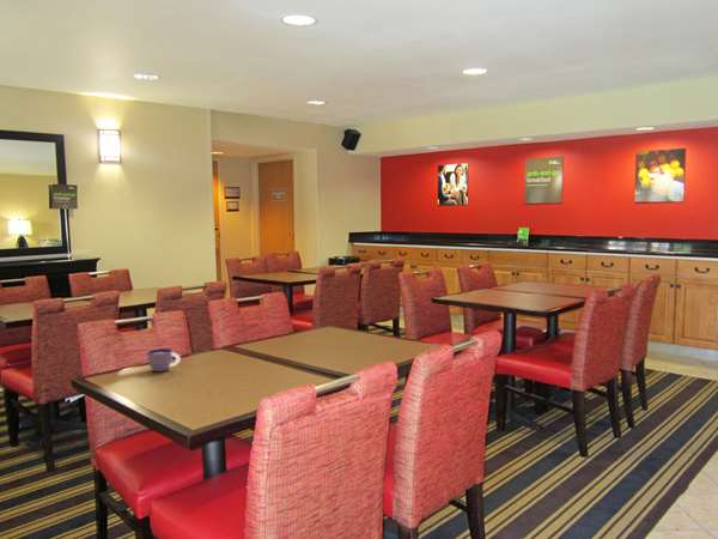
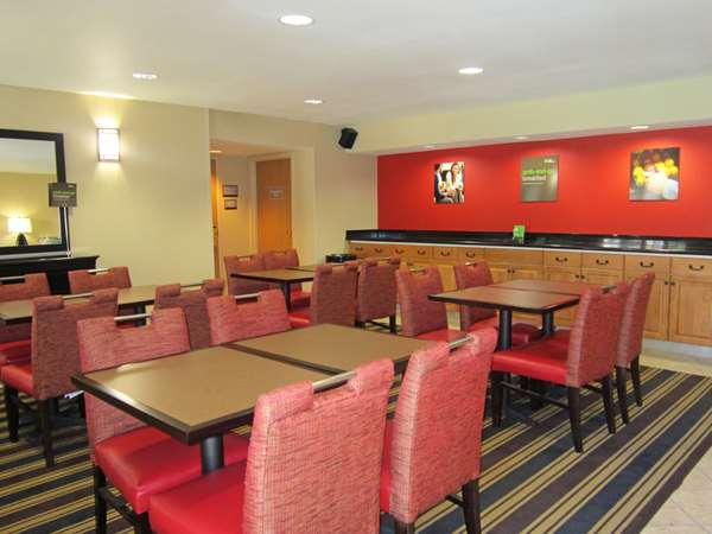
- cup (164, 359)
